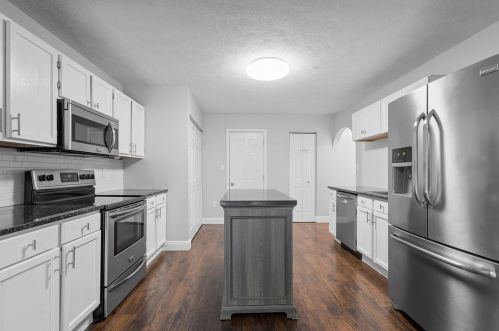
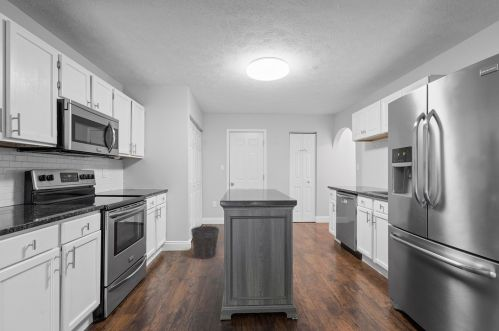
+ waste bin (205, 242)
